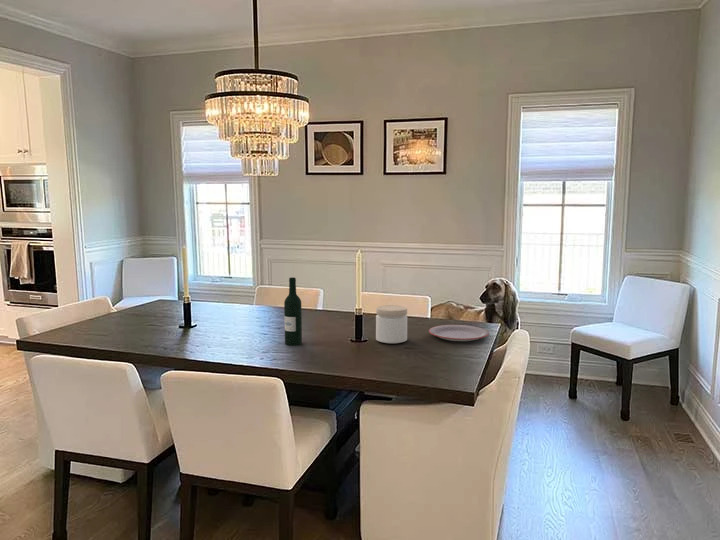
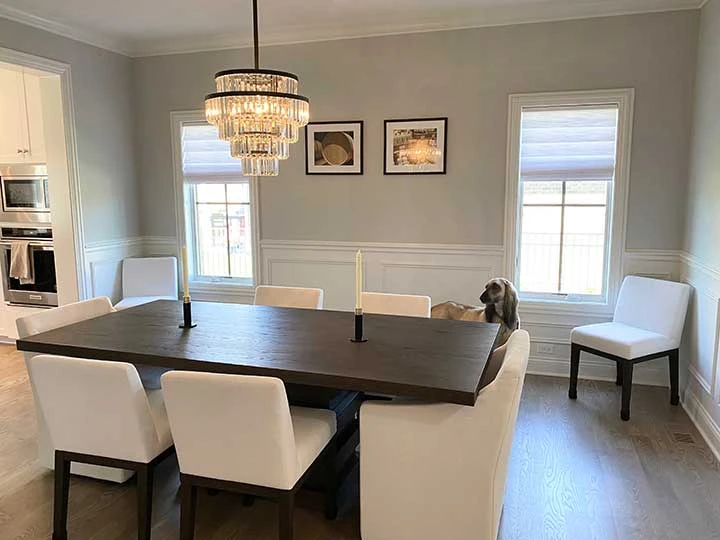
- wine bottle (292, 311)
- jar (391, 324)
- plate (458, 333)
